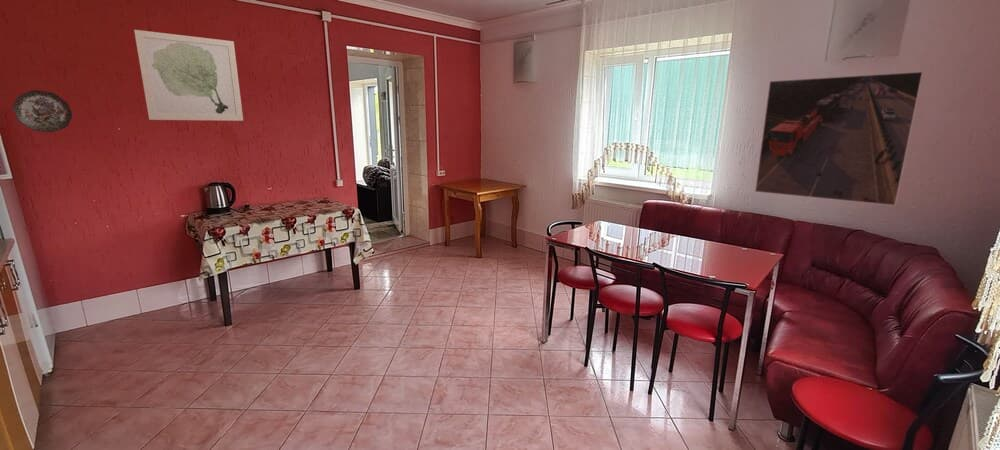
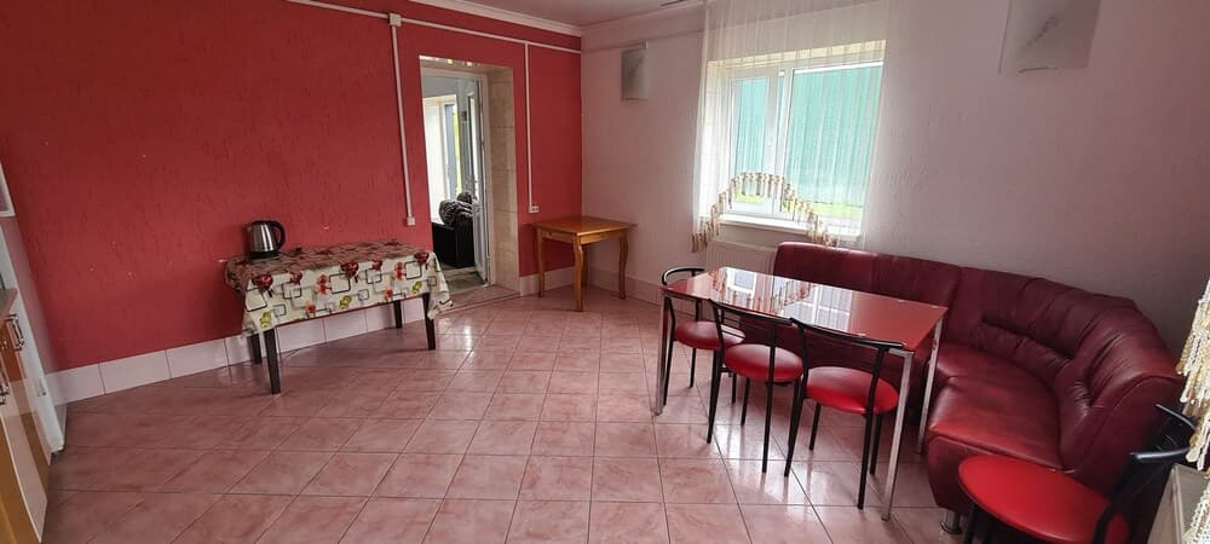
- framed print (828, 139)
- wall art (193, 79)
- decorative plate (43, 111)
